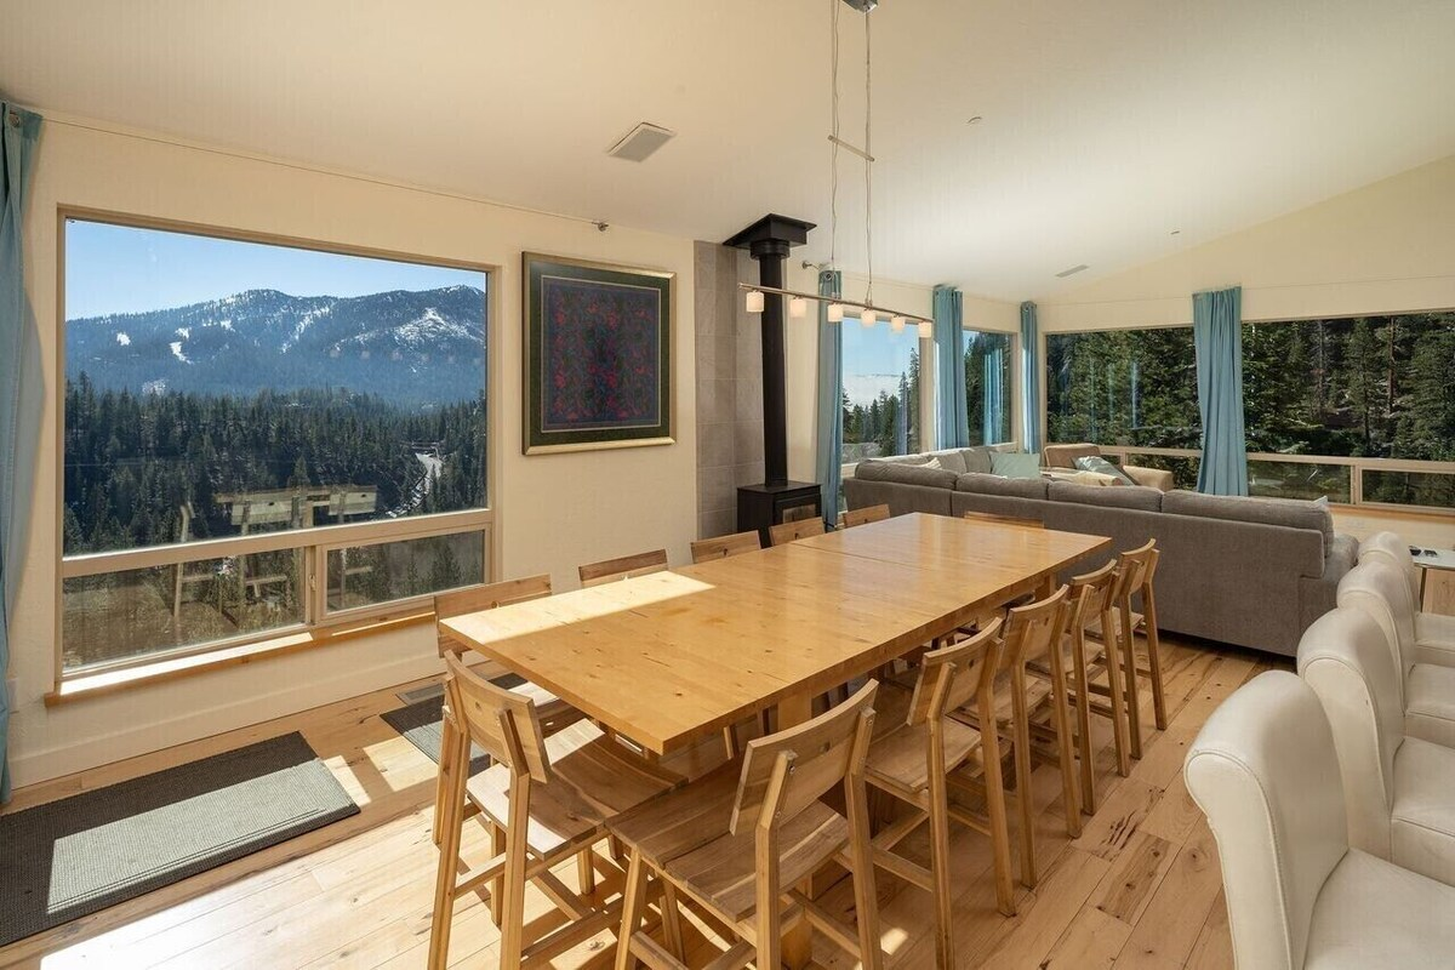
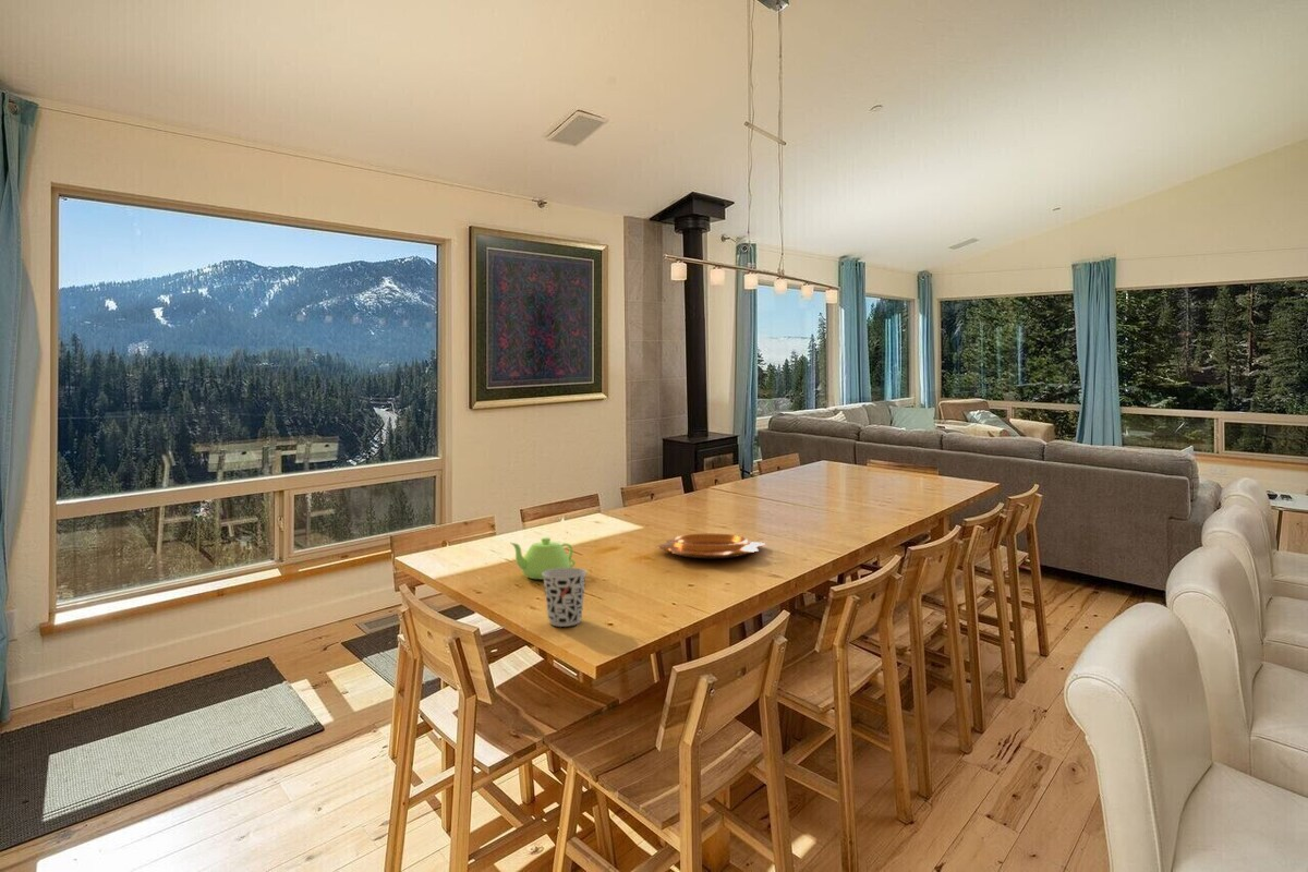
+ cup (565, 596)
+ teapot (543, 556)
+ decorative bowl (711, 545)
